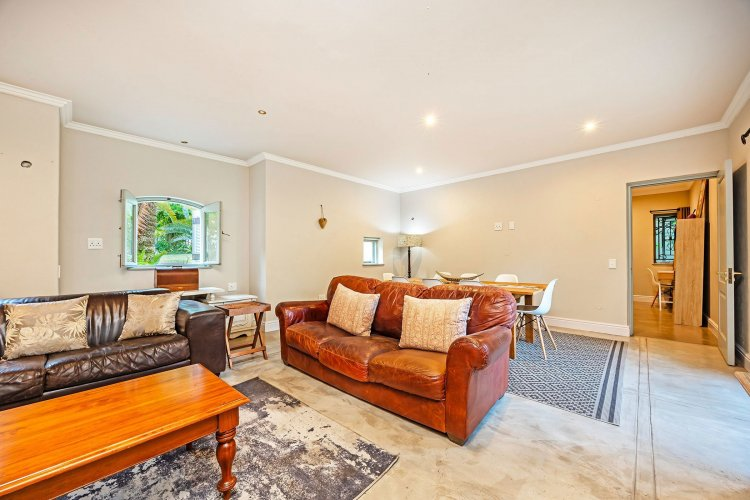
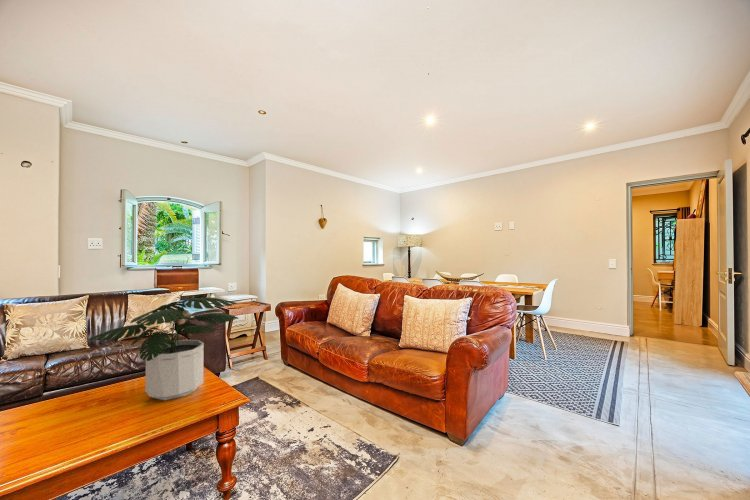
+ potted plant (171, 344)
